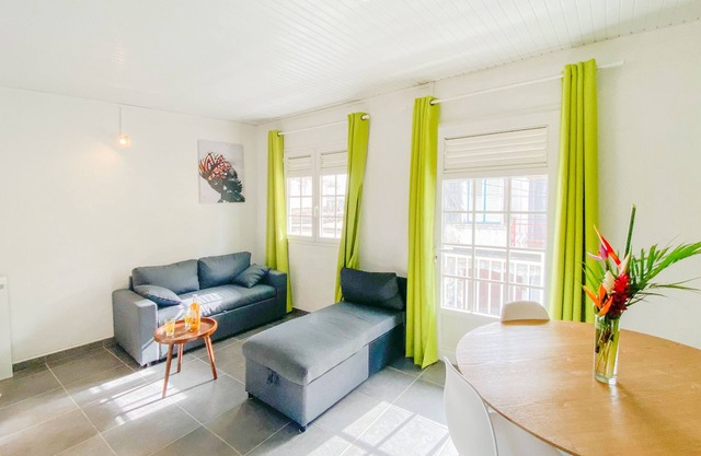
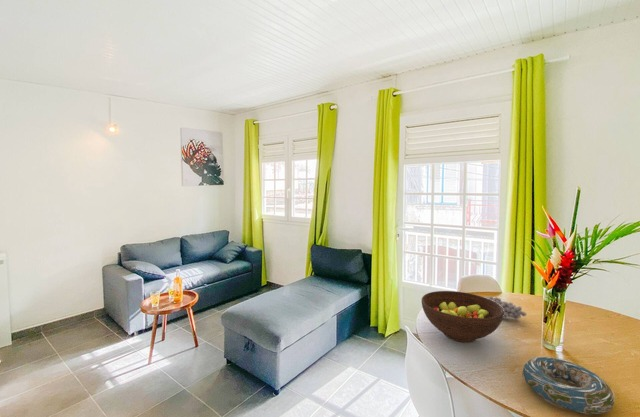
+ fruit bowl (460, 319)
+ fruit (503, 308)
+ decorative bowl (566, 381)
